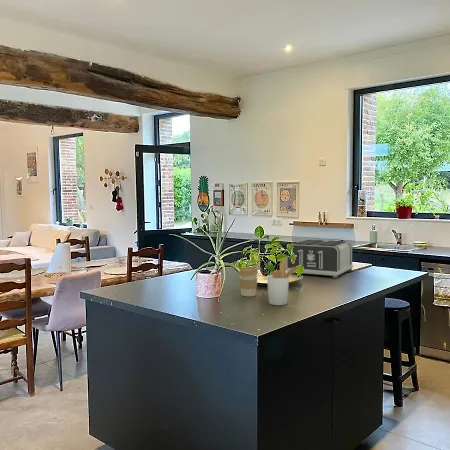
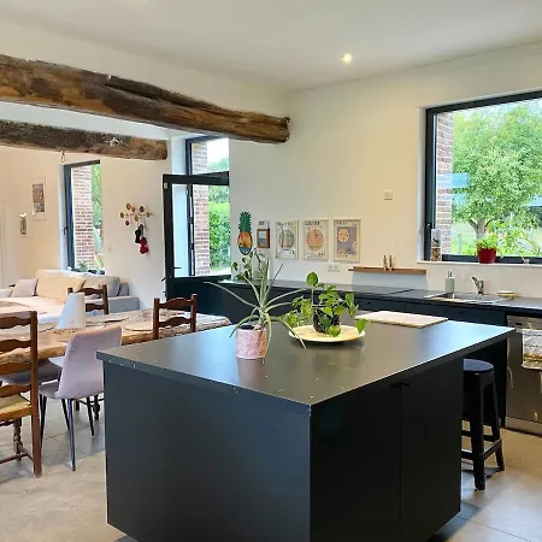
- toaster (319, 257)
- utensil holder (283, 283)
- coffee cup (248, 281)
